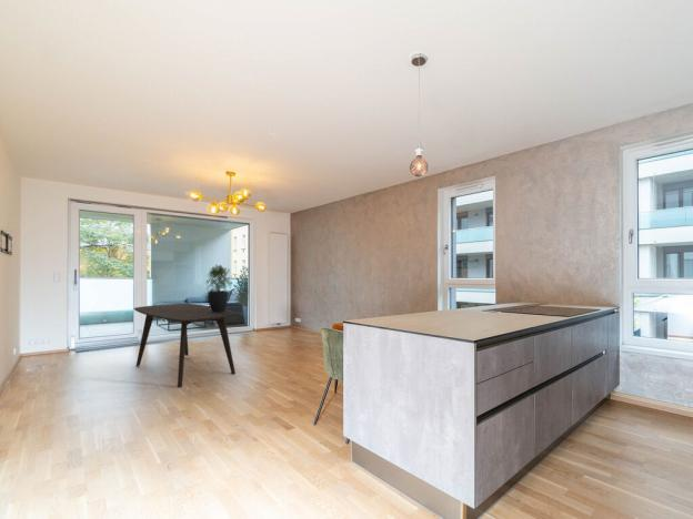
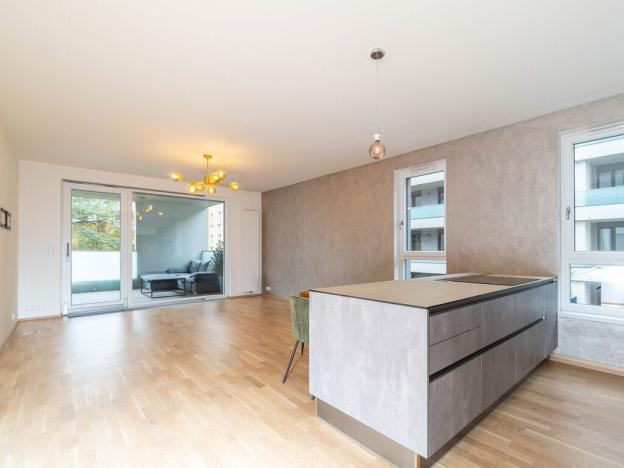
- potted plant (220, 287)
- dining table (183, 339)
